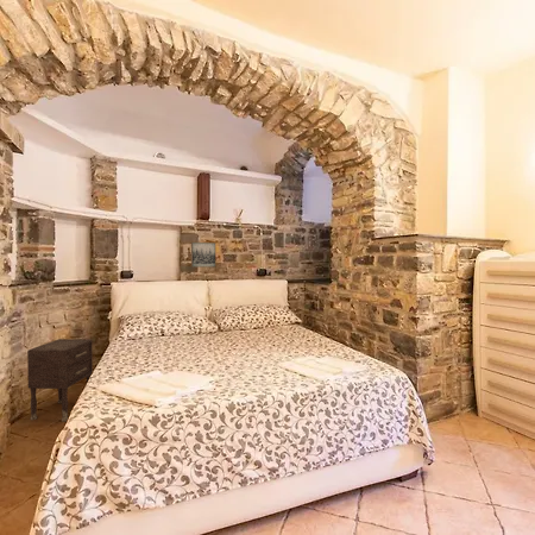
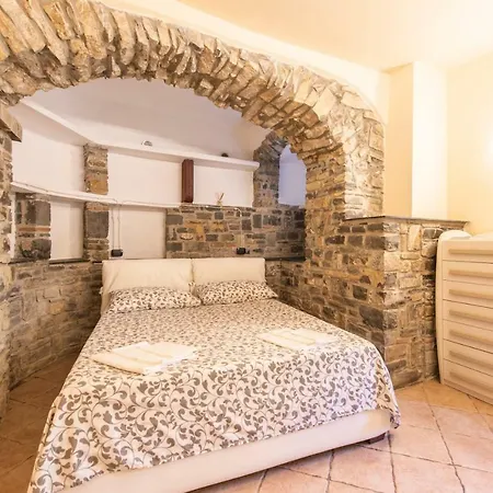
- wall art (203, 254)
- nightstand (63, 377)
